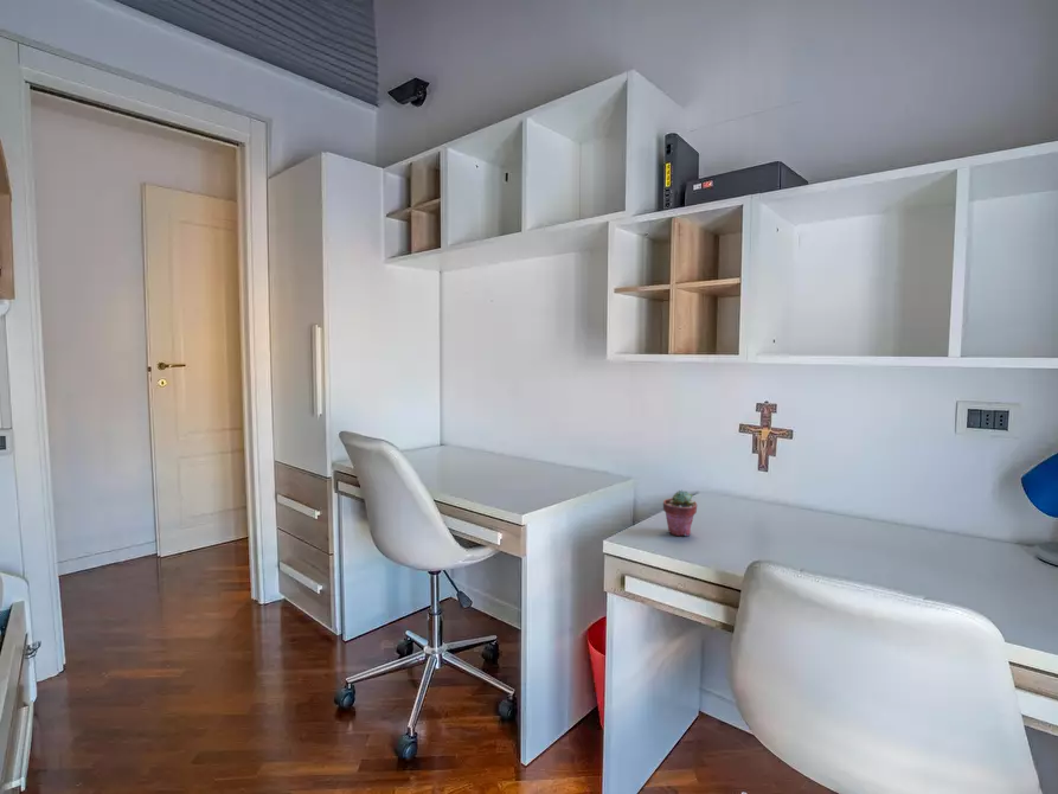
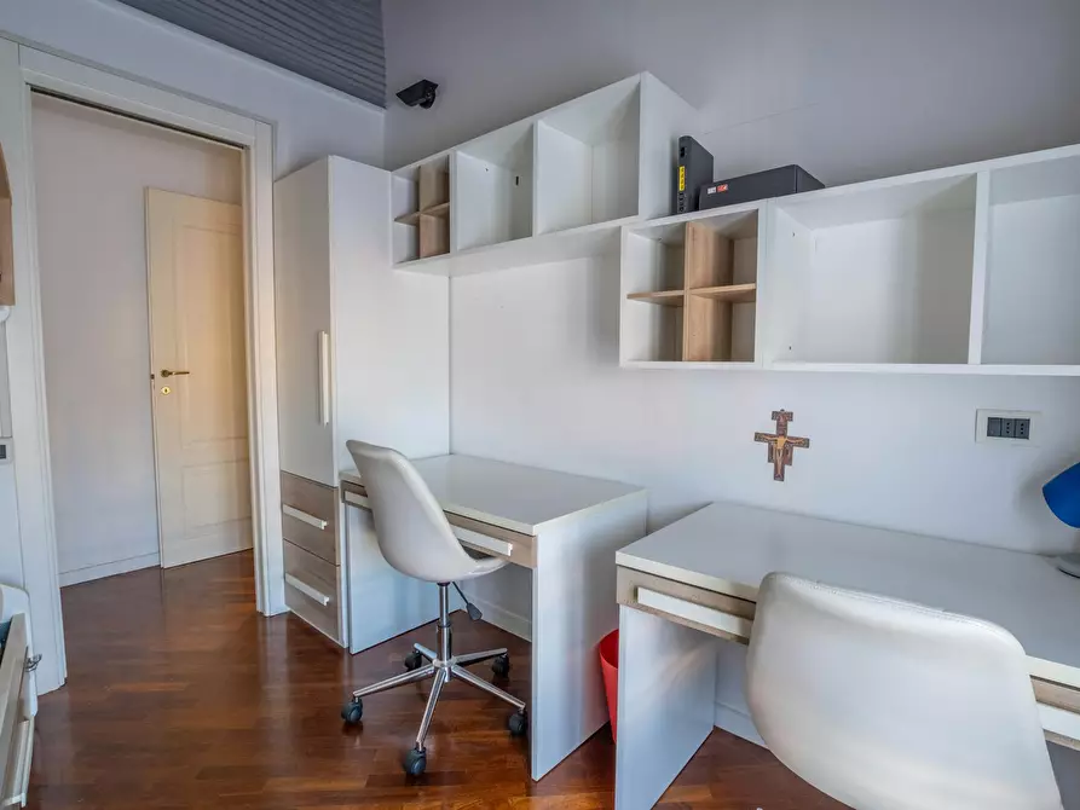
- potted succulent (679, 511)
